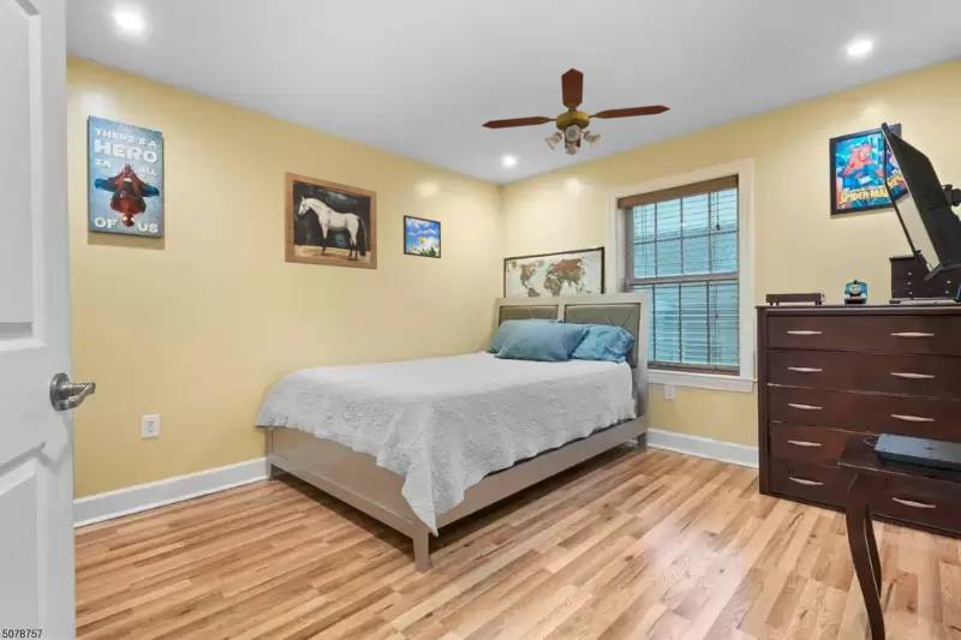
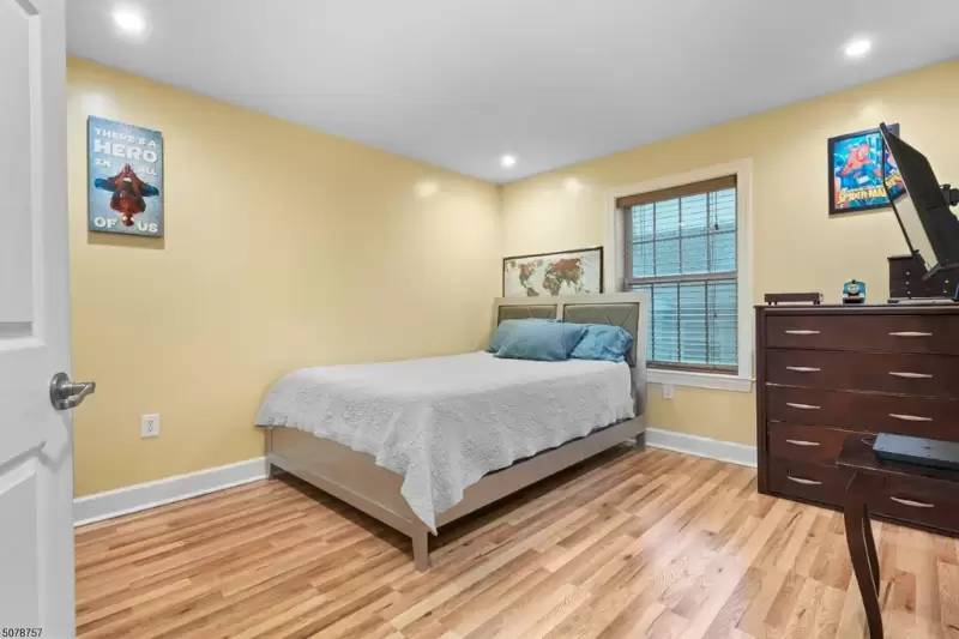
- wall art (334, 223)
- ceiling fan (572, 122)
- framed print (422, 237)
